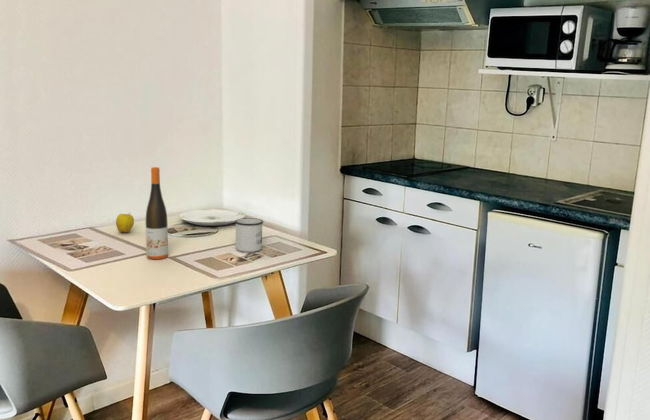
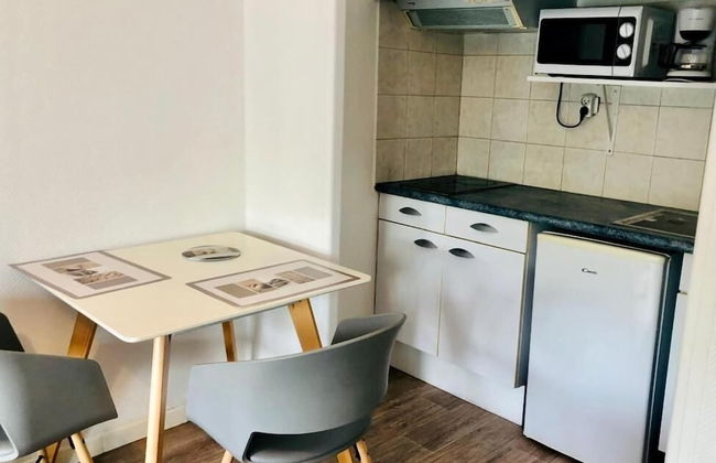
- mug (249, 233)
- wine bottle (156, 212)
- plate (212, 217)
- apple (125, 222)
